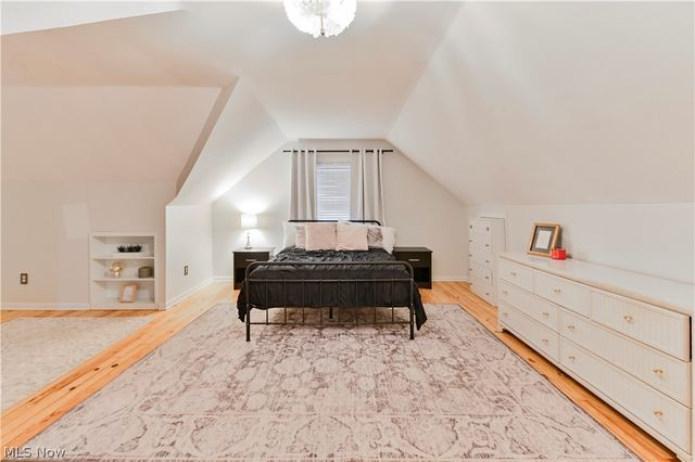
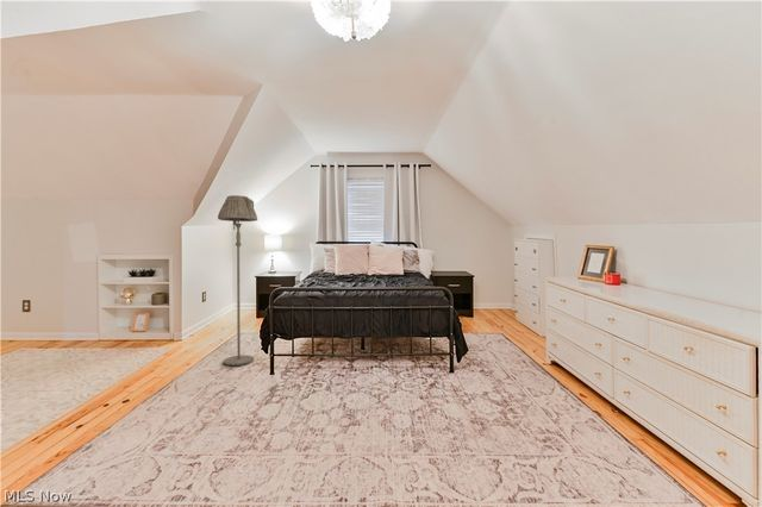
+ floor lamp (238, 278)
